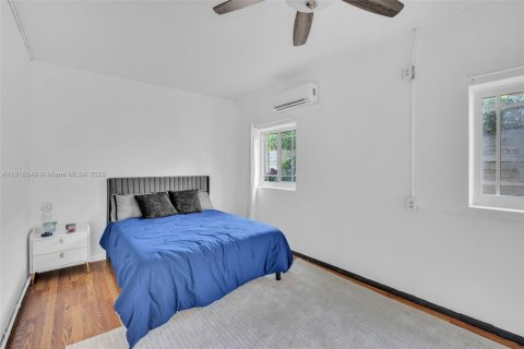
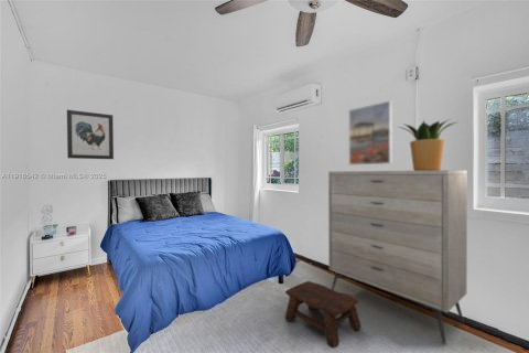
+ potted plant (424, 145)
+ stool (322, 309)
+ dresser (389, 238)
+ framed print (368, 135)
+ wall art (90, 136)
